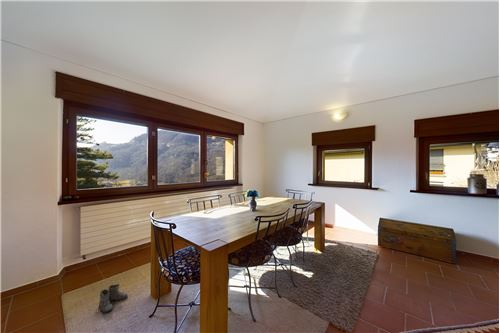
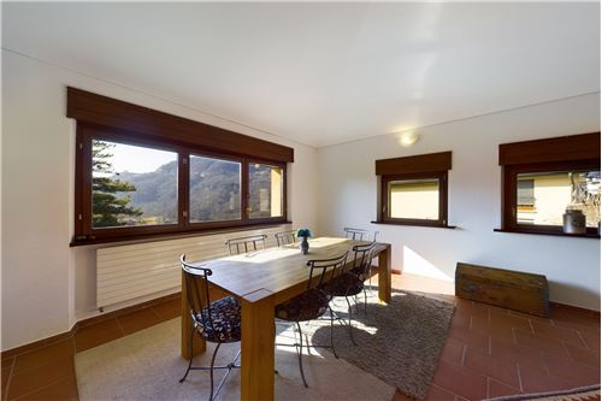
- boots (111, 296)
